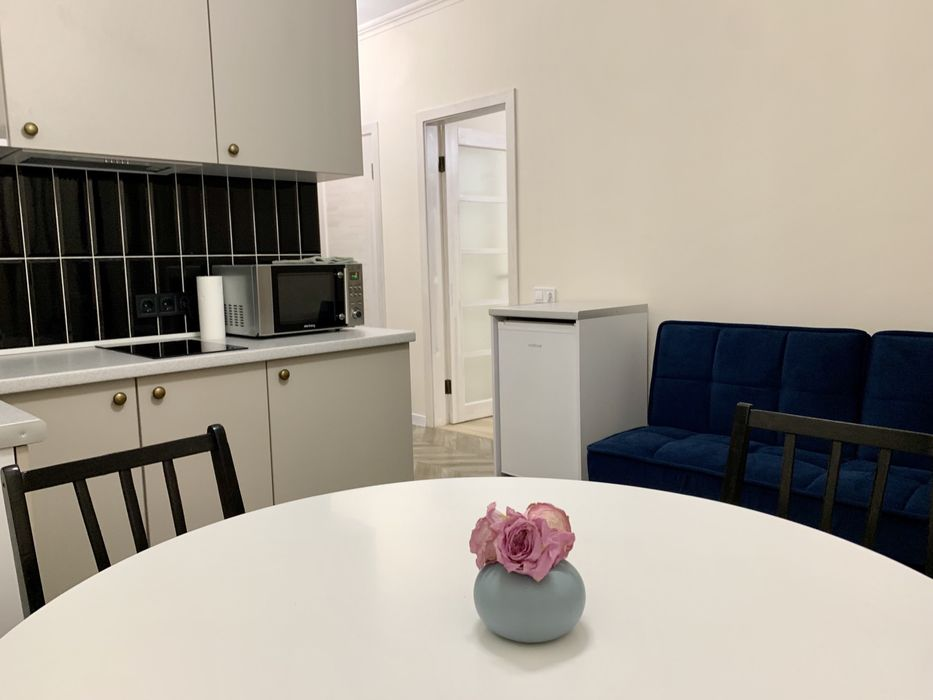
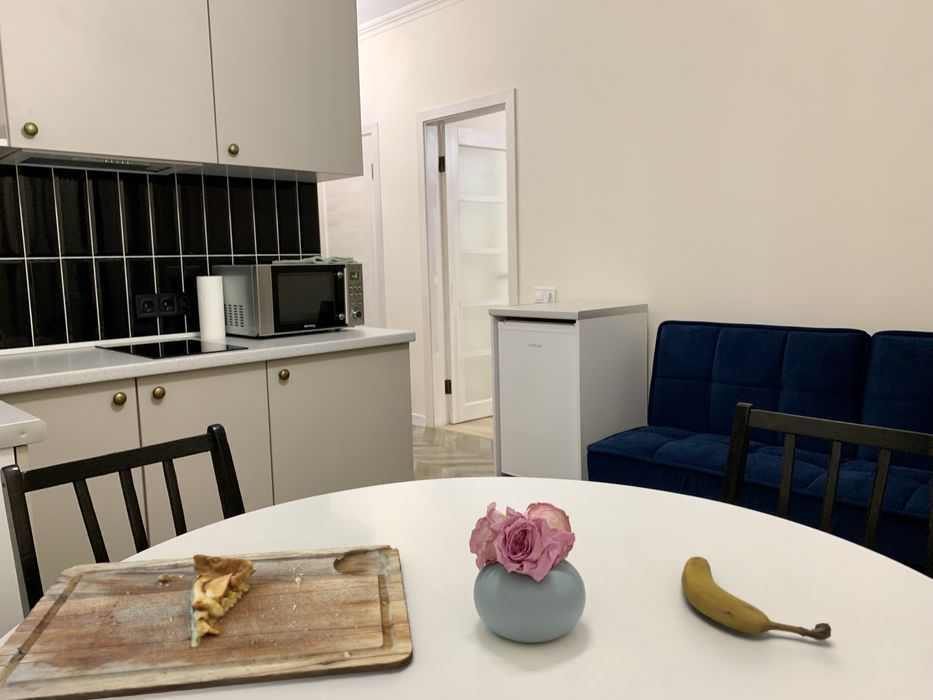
+ fruit (736, 597)
+ cutting board (218, 596)
